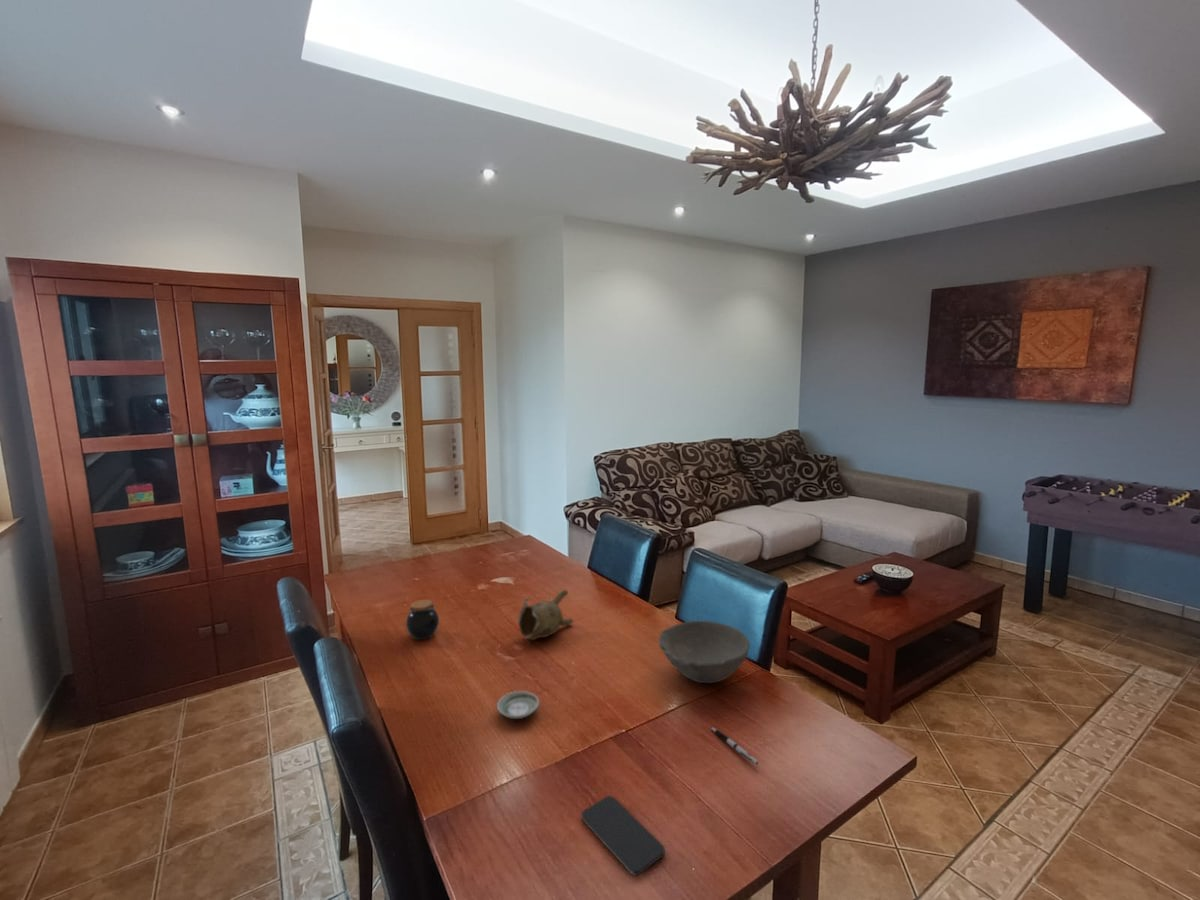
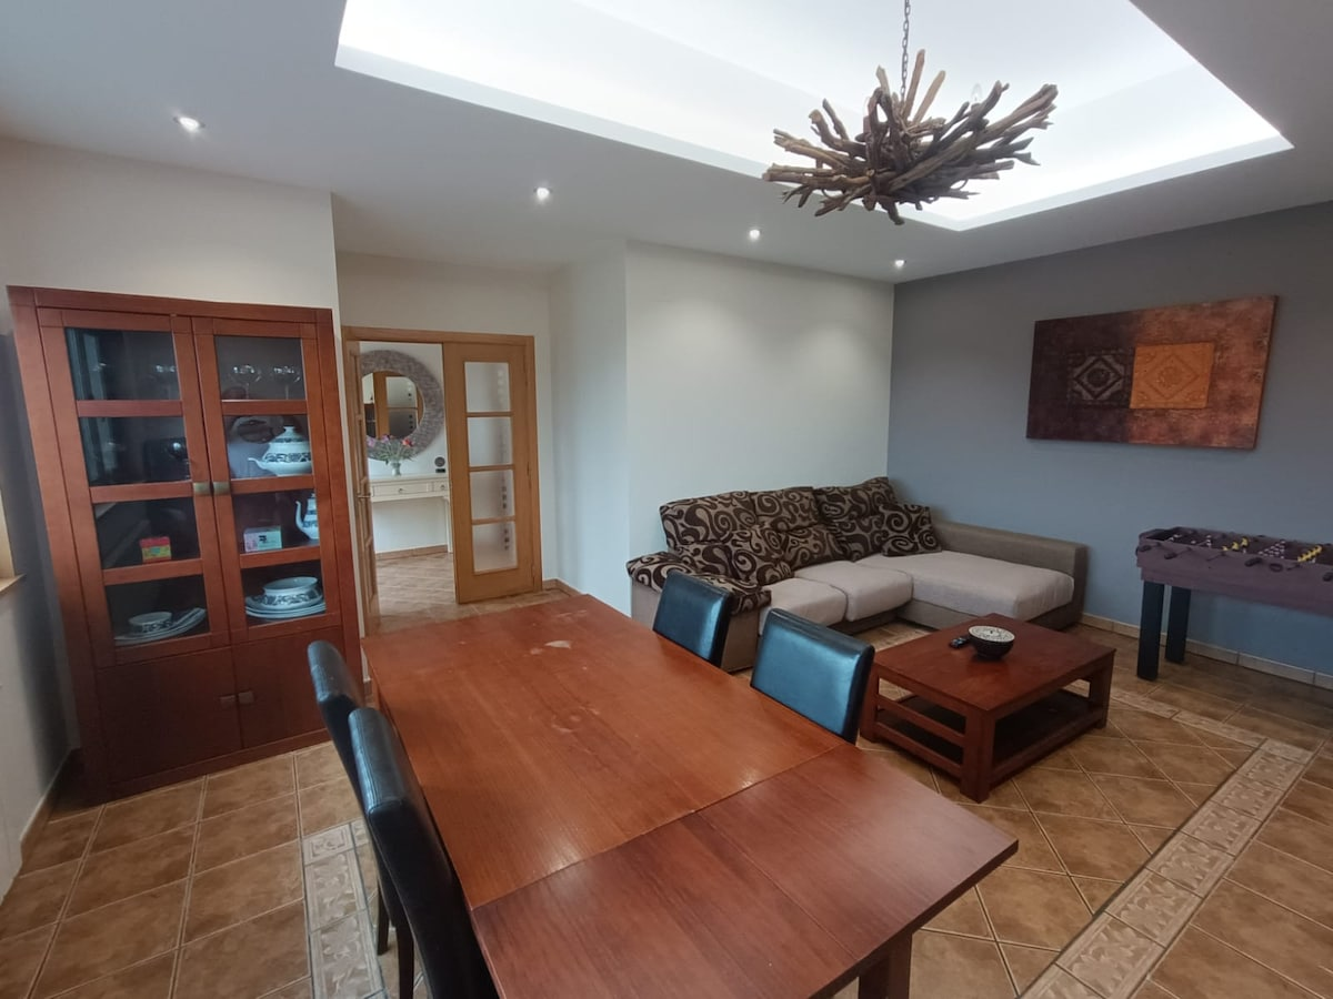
- pen (732, 744)
- teapot (548, 613)
- saucer (518, 707)
- jar (422, 619)
- smartphone (621, 832)
- bowl (702, 656)
